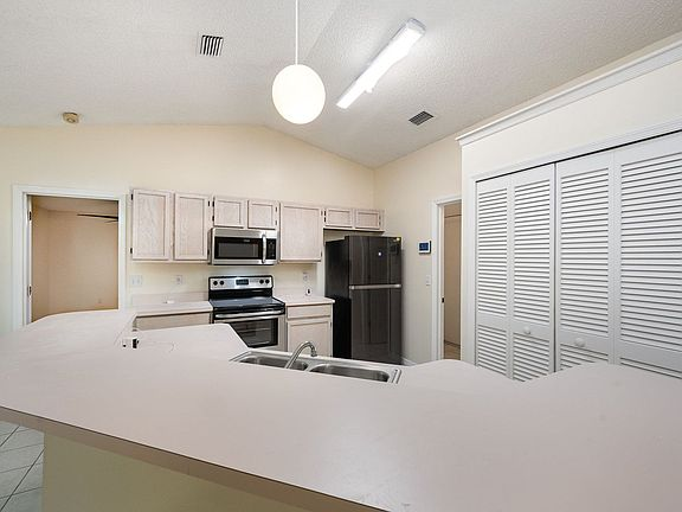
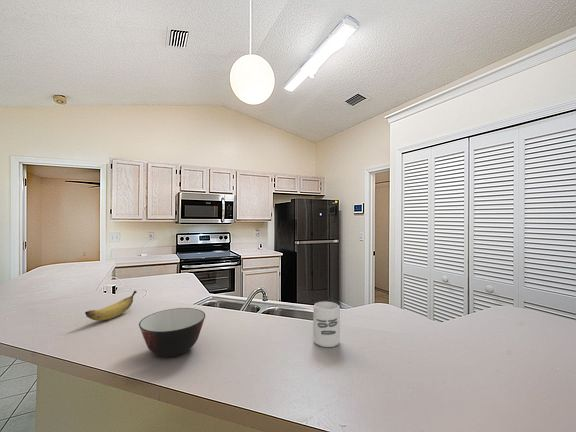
+ soup bowl (173, 335)
+ cup (326, 323)
+ banana (113, 307)
